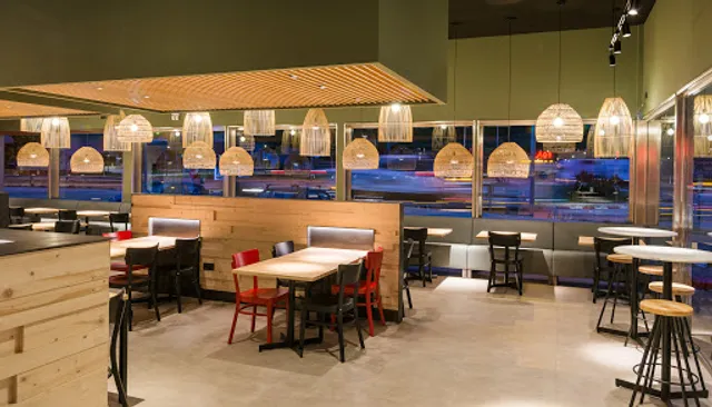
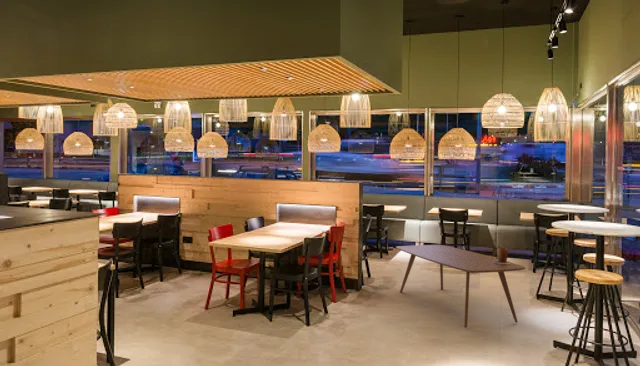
+ dining table (442, 281)
+ ceramic jug (501, 254)
